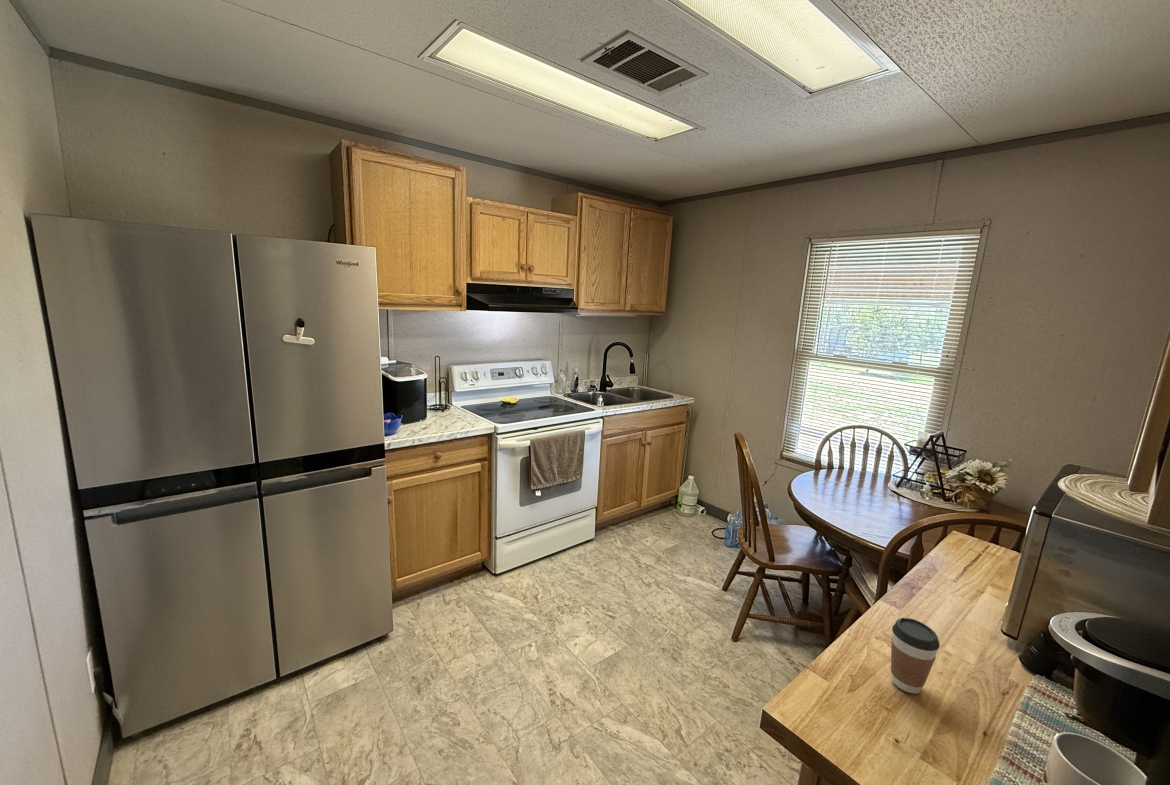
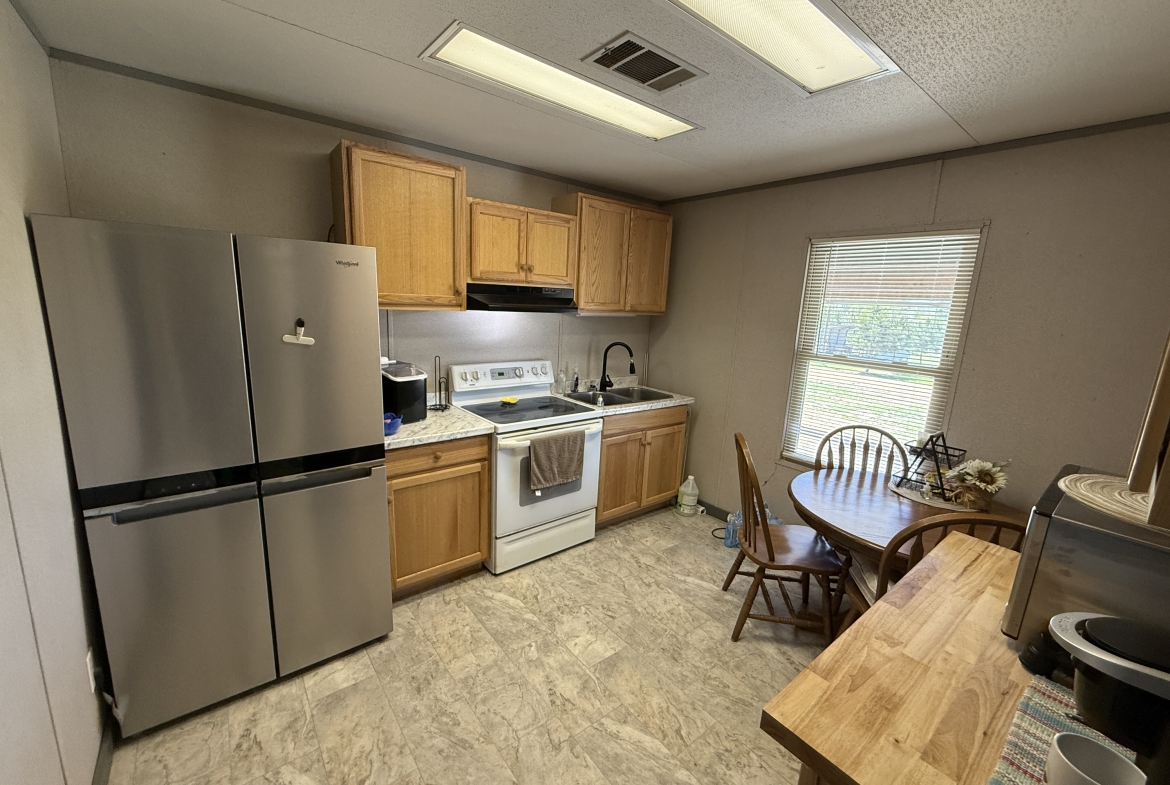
- coffee cup (911, 656)
